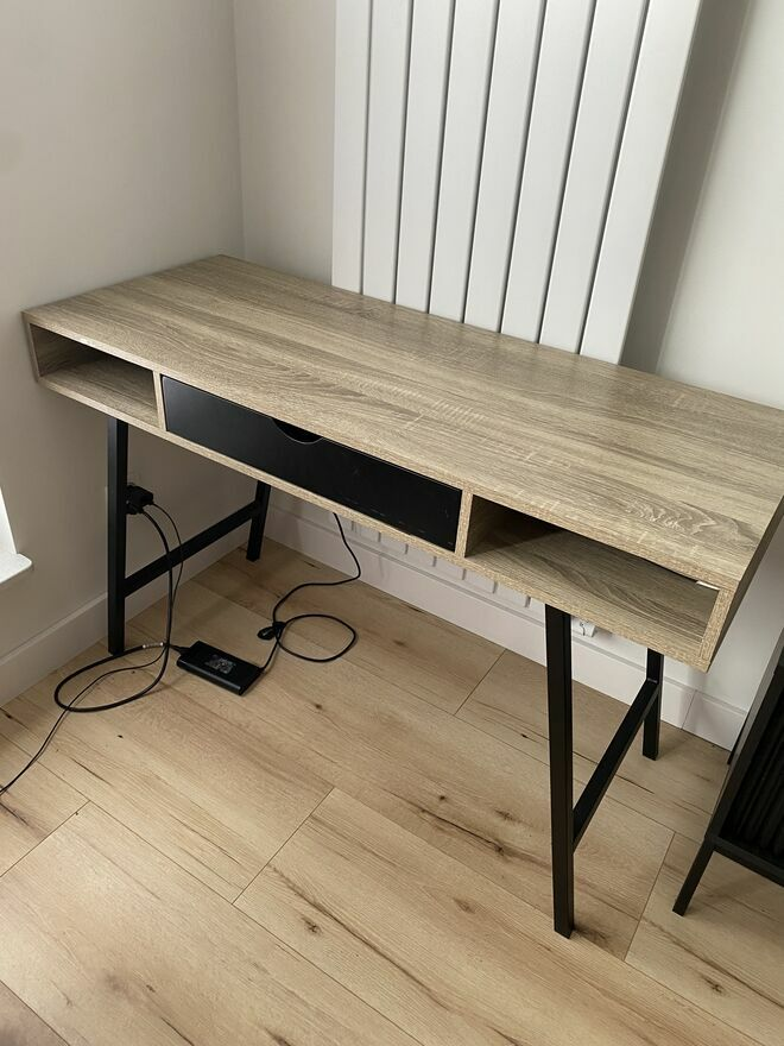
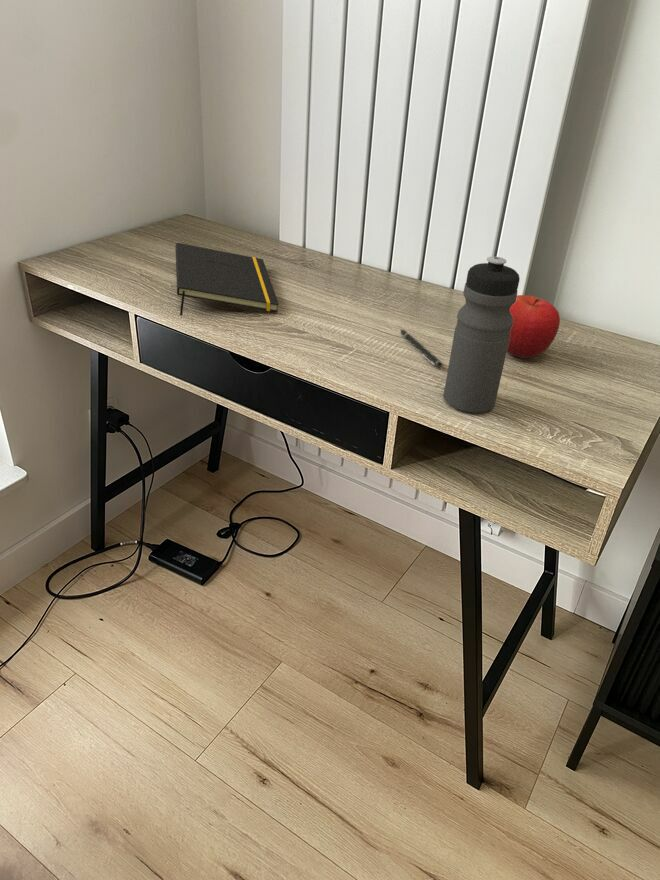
+ pen (419, 346)
+ water bottle (482, 334)
+ fruit (526, 324)
+ notepad (224, 275)
